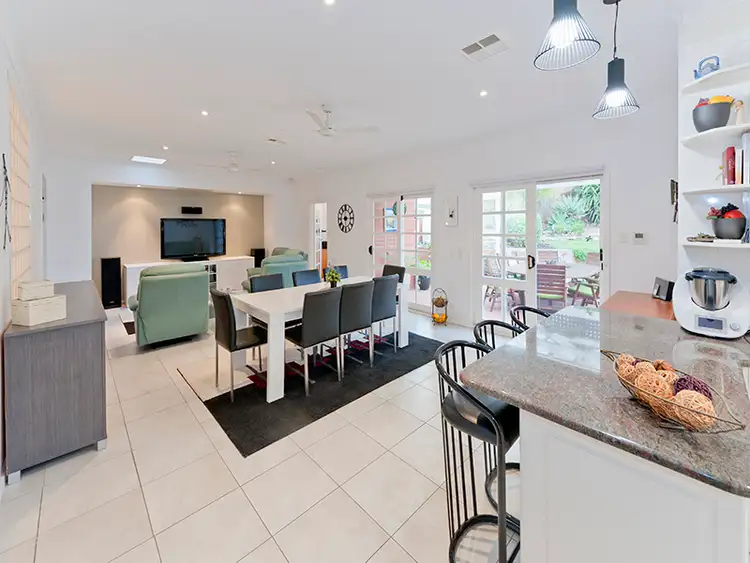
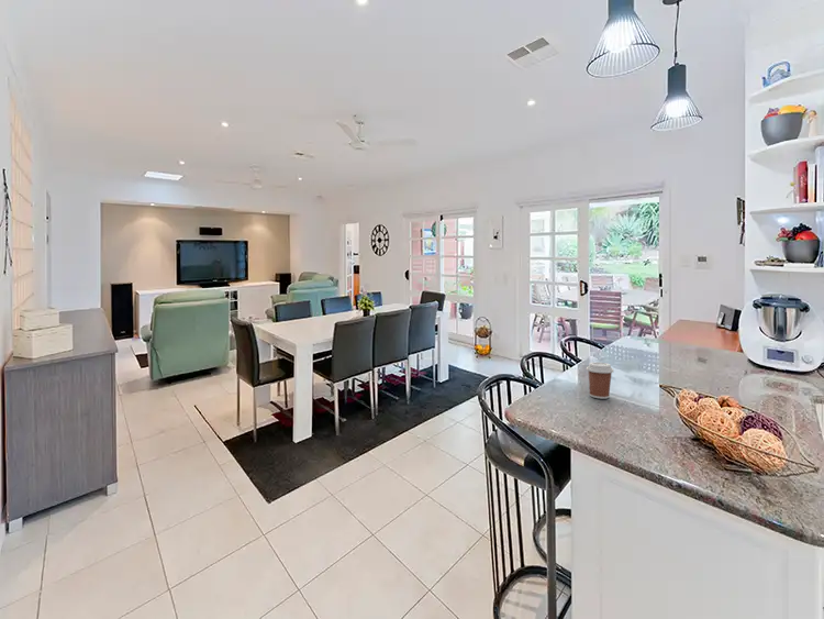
+ coffee cup (599, 379)
